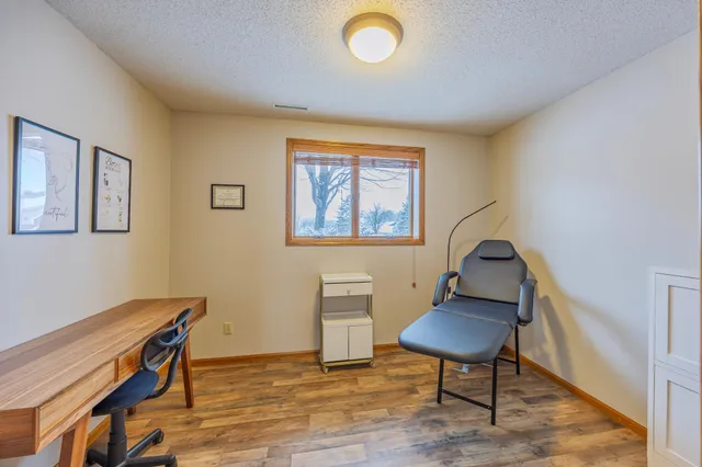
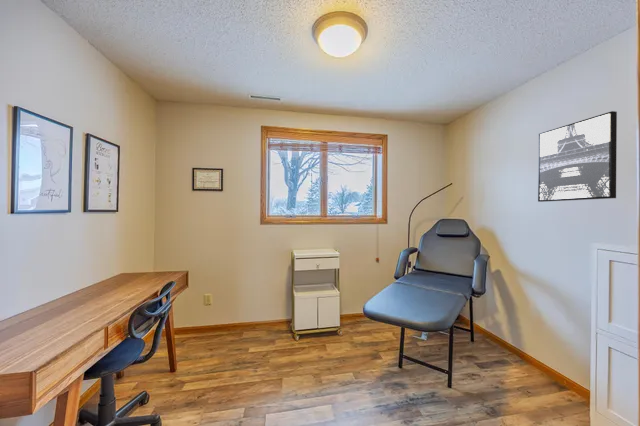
+ wall art (572, 162)
